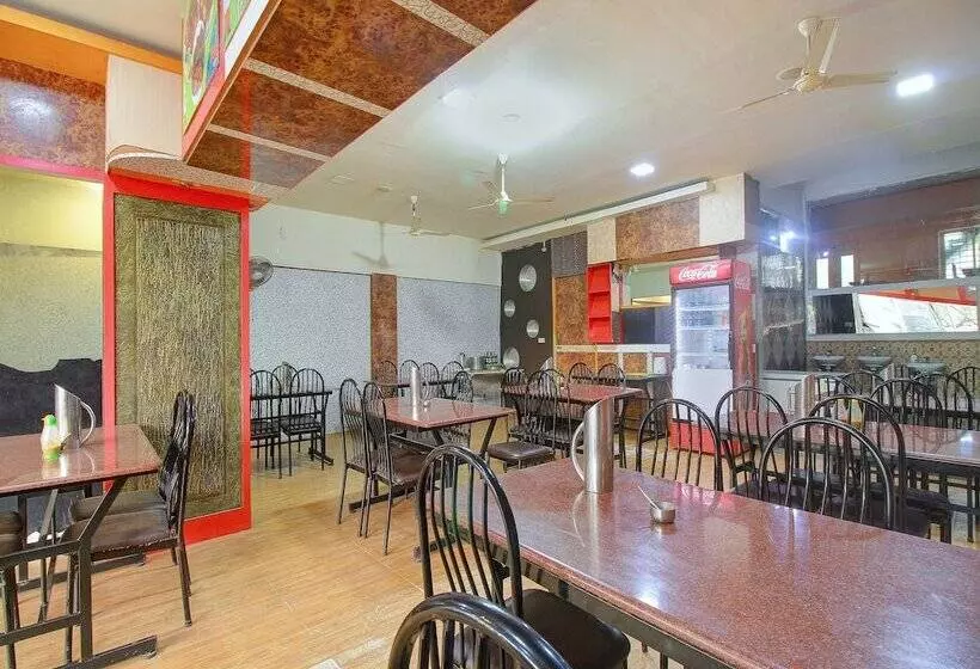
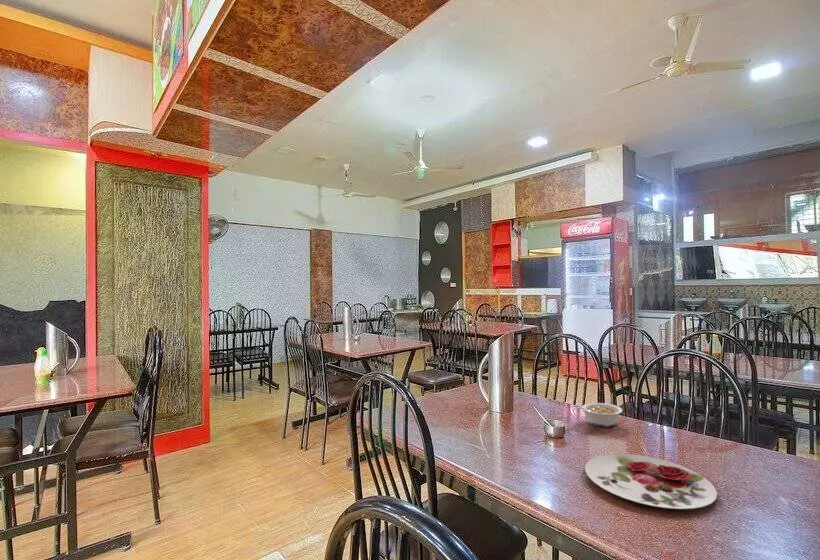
+ legume (601, 414)
+ plate (646, 476)
